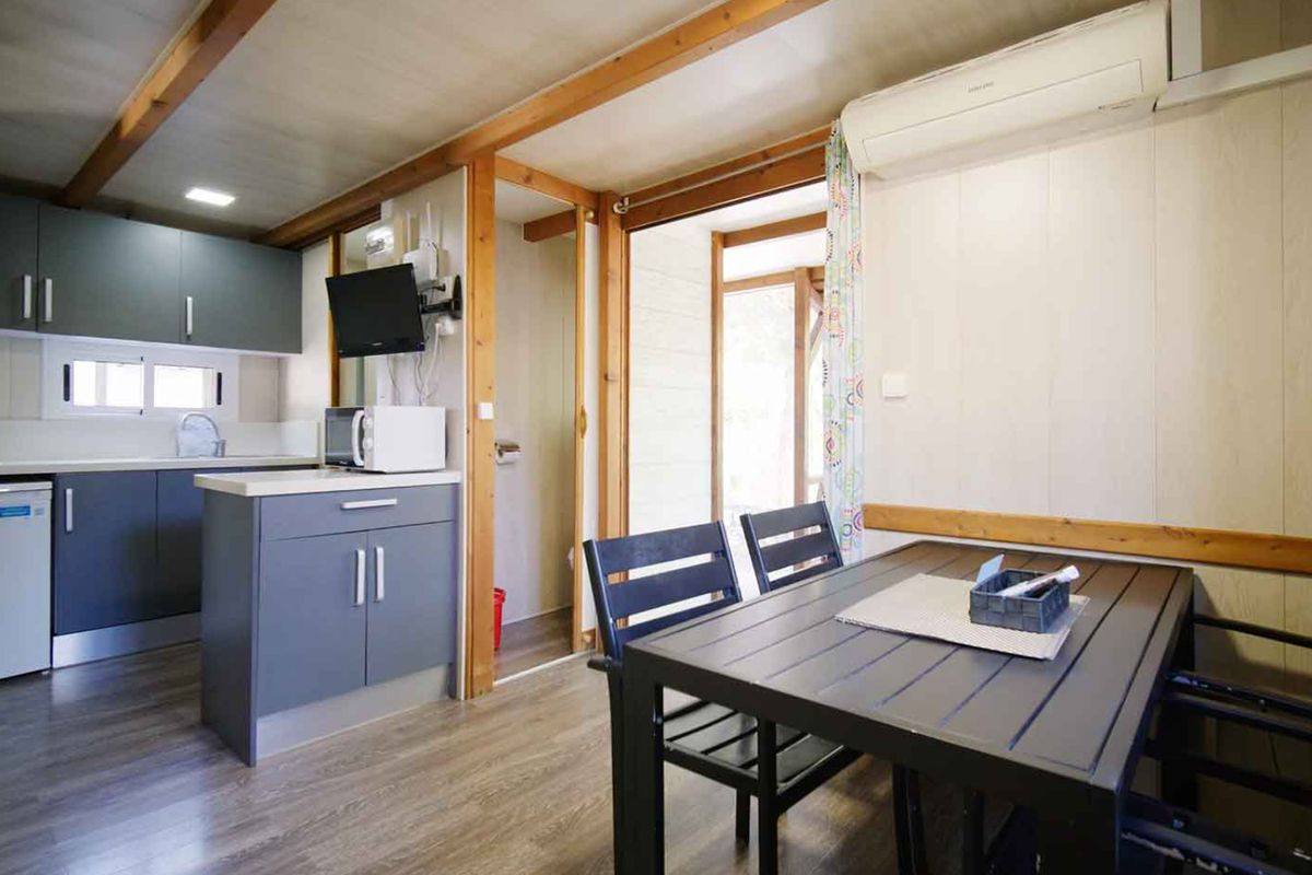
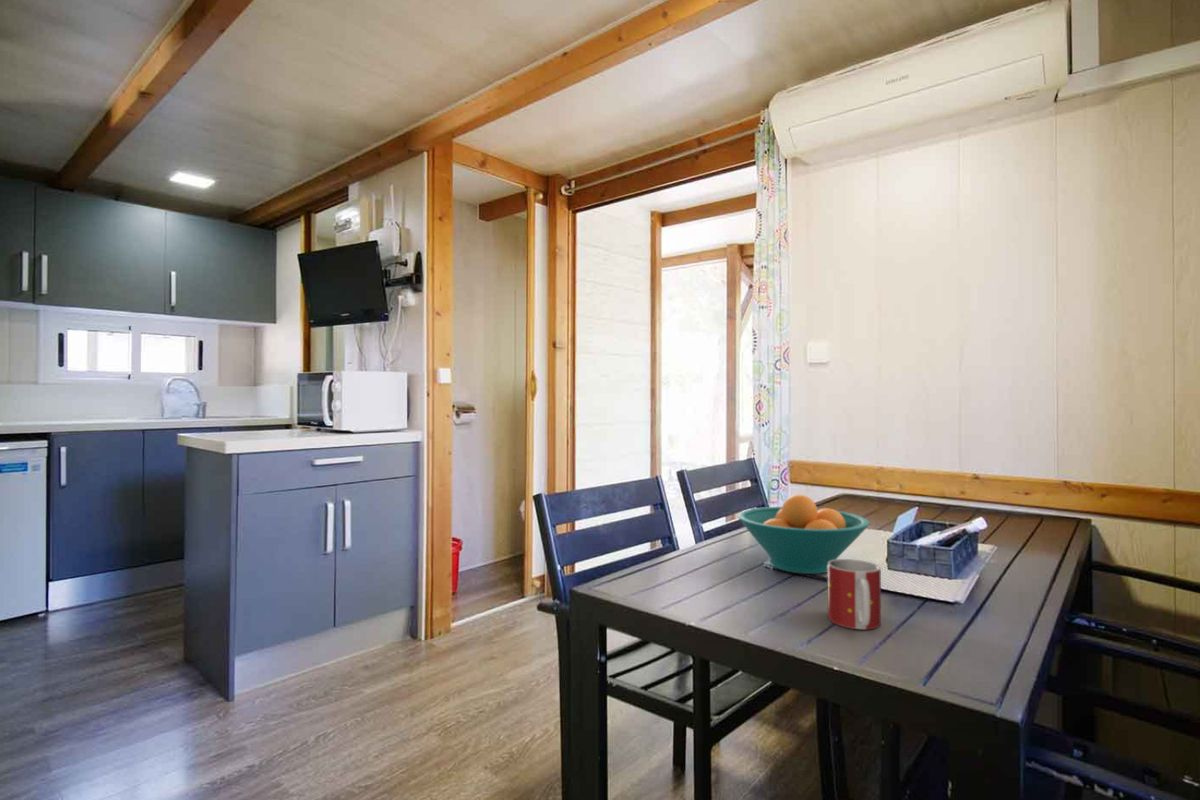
+ fruit bowl (801, 530)
+ mug (856, 595)
